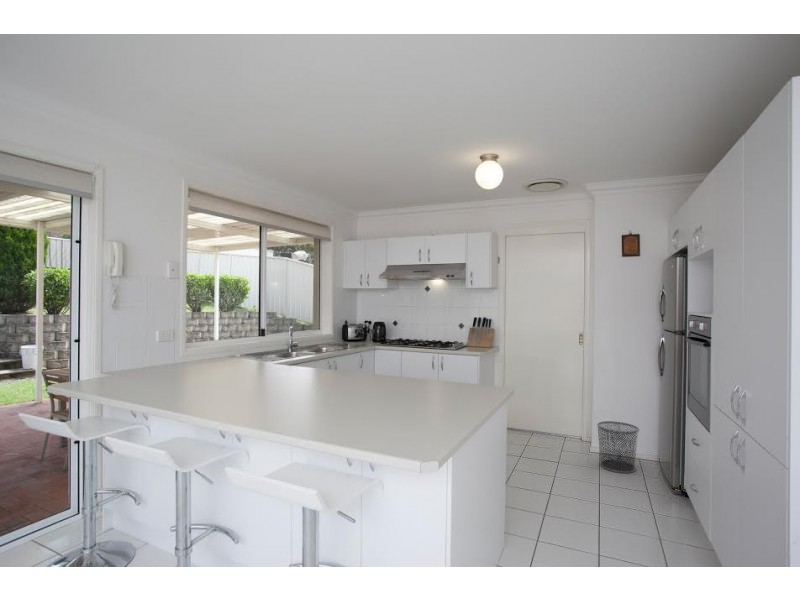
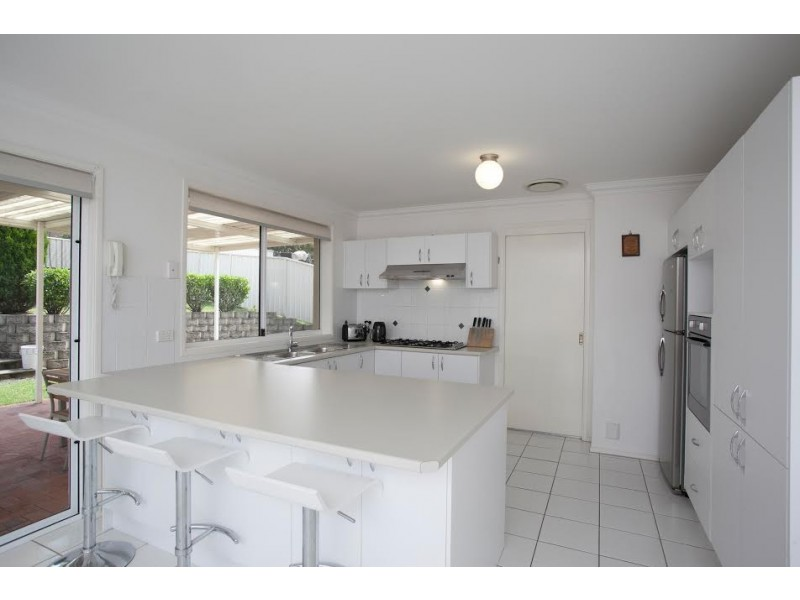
- waste bin (617, 446)
